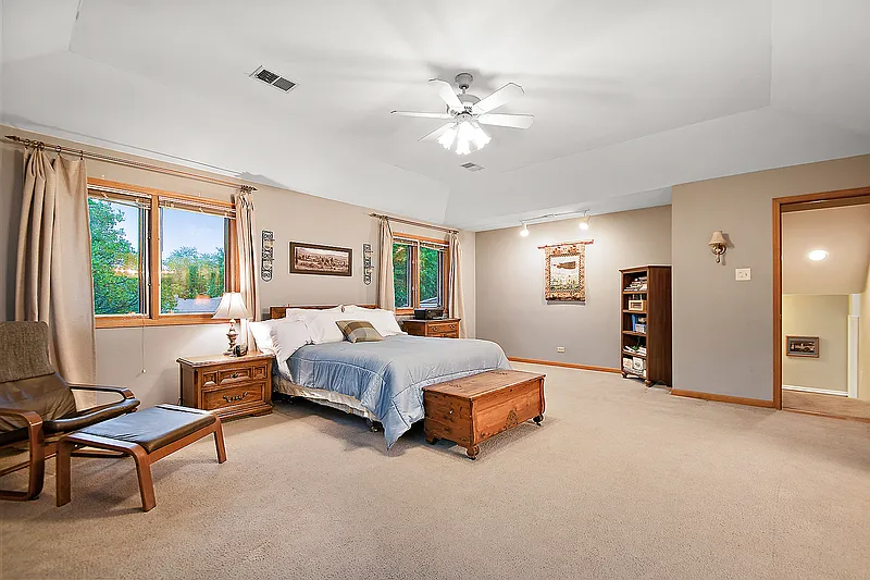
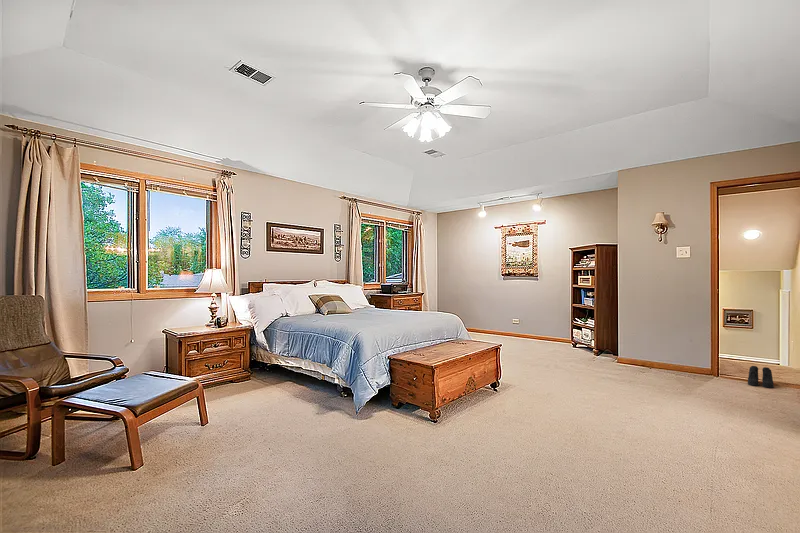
+ boots (762, 377)
